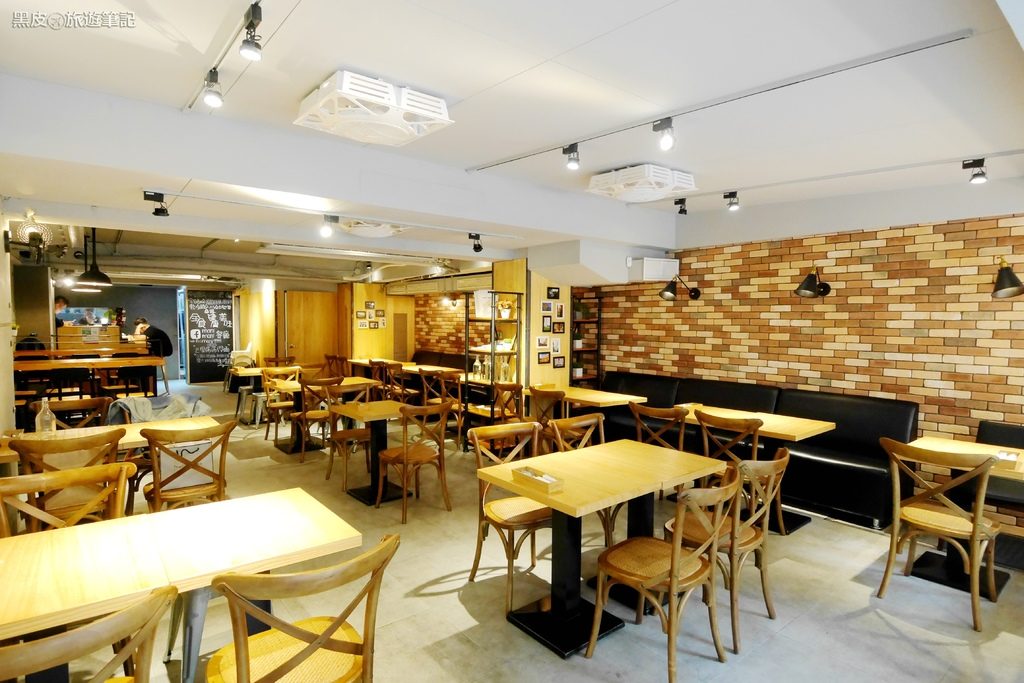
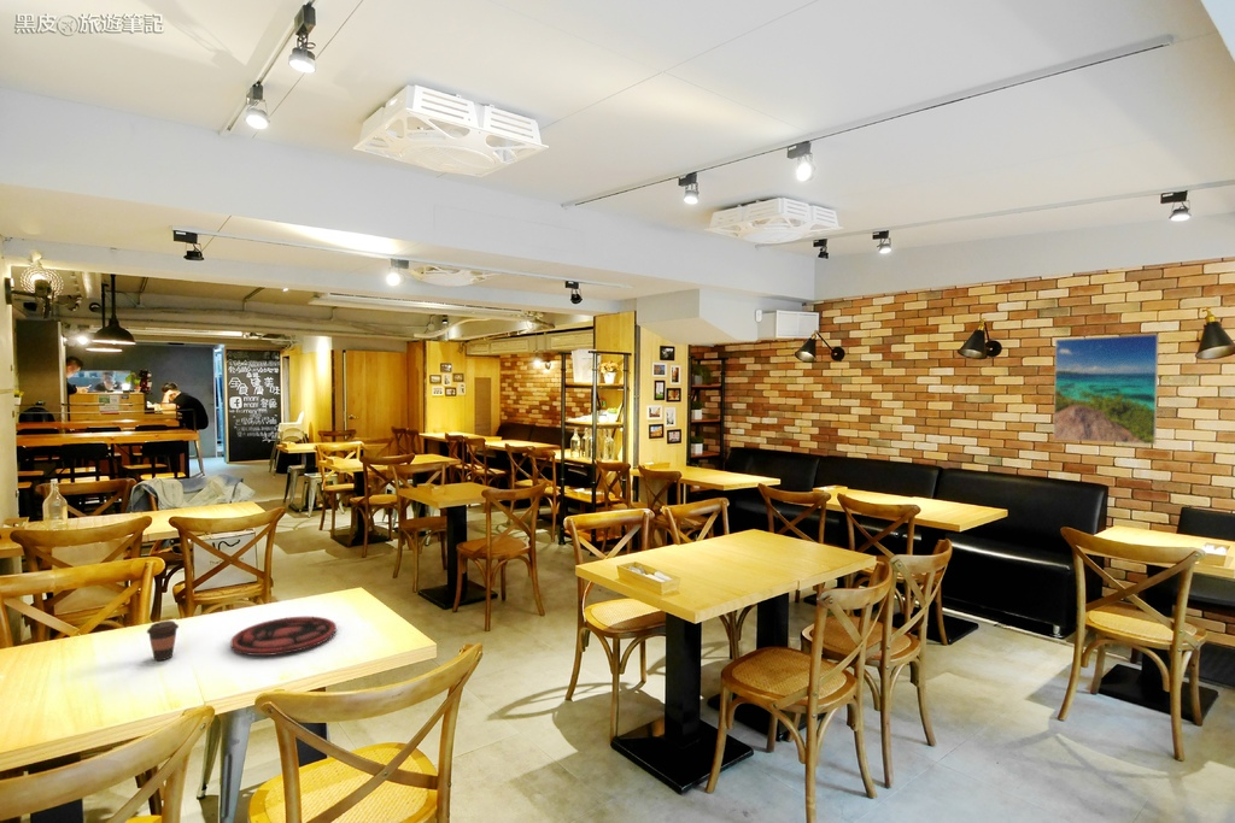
+ coffee cup (163, 640)
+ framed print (1104, 389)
+ plate (285, 634)
